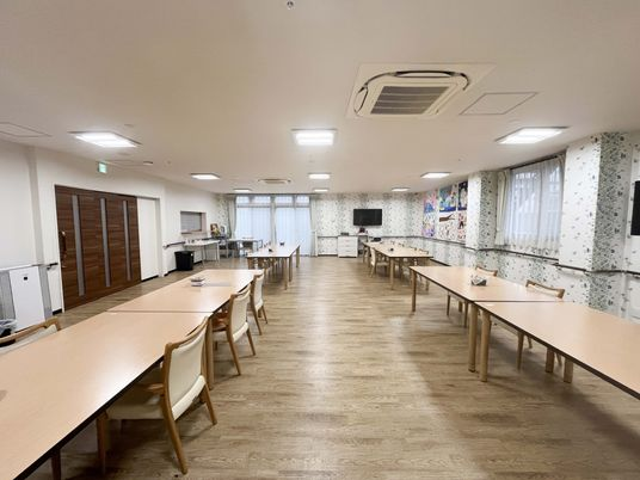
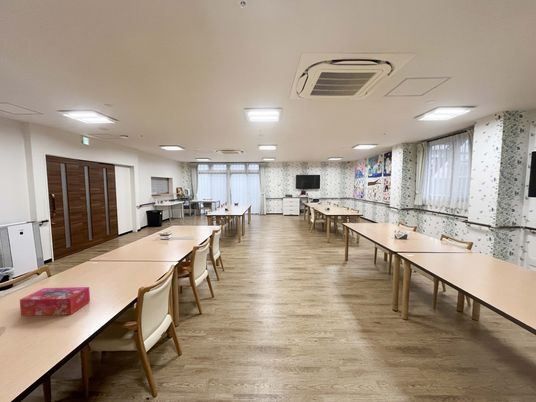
+ tissue box (56, 300)
